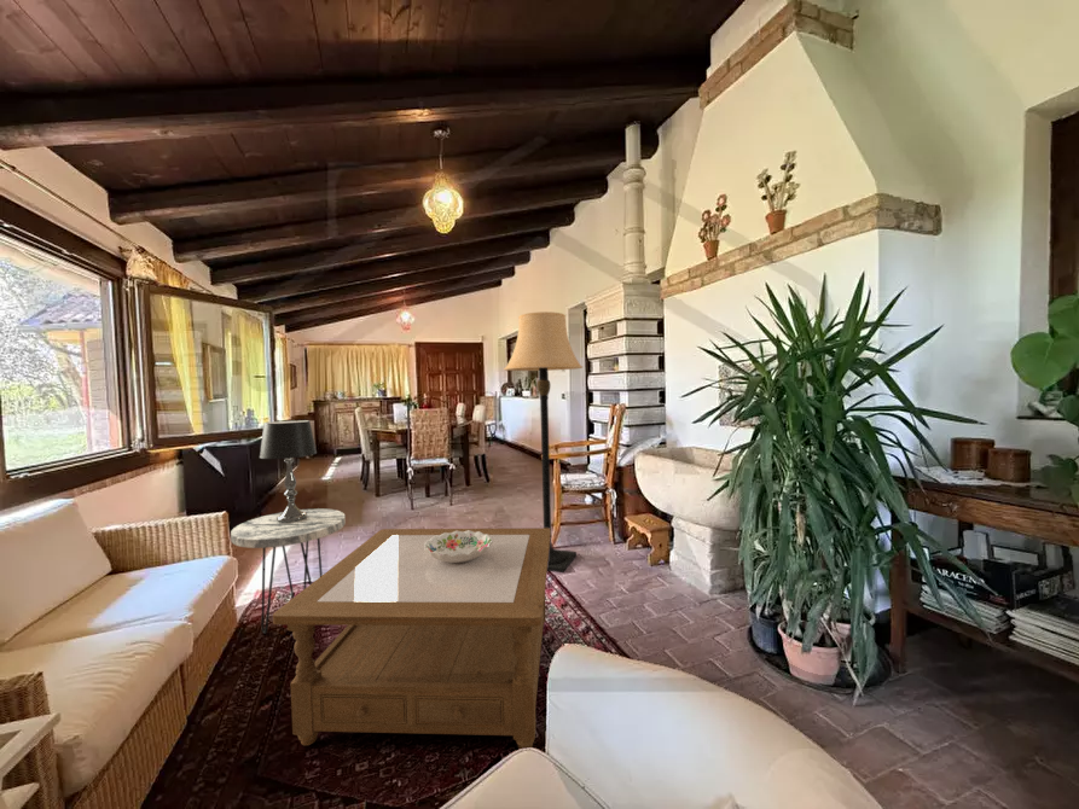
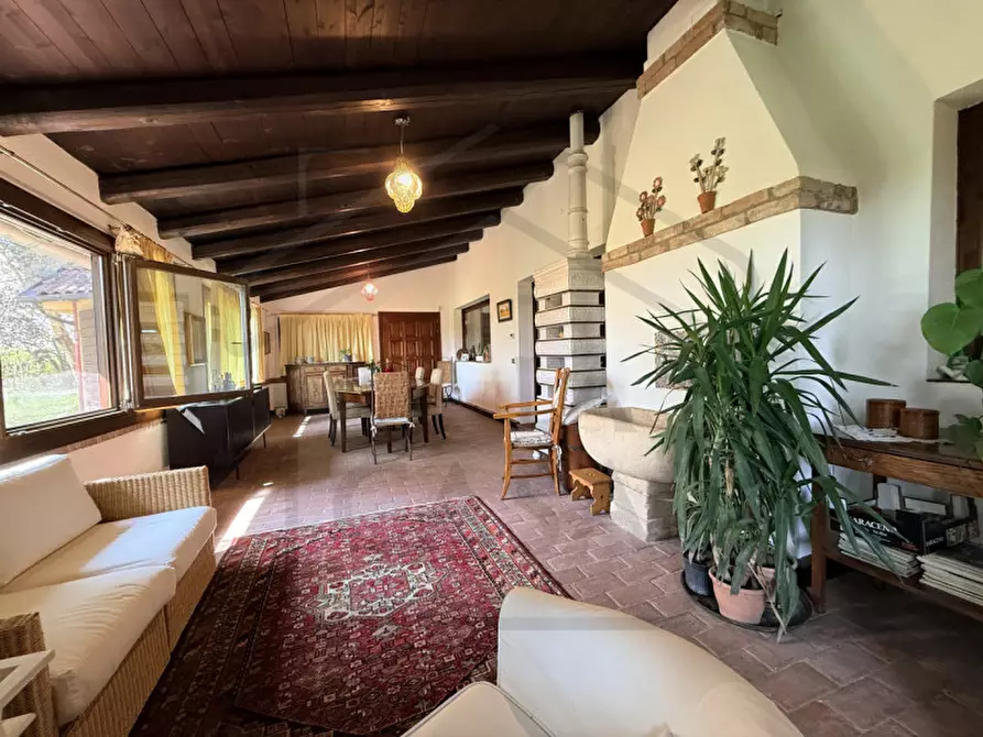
- coffee table (442, 617)
- lamp (545, 440)
- side table (289, 571)
- decorative bowl (458, 548)
- table lamp (289, 470)
